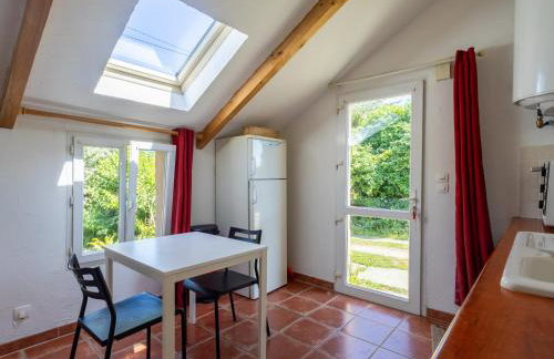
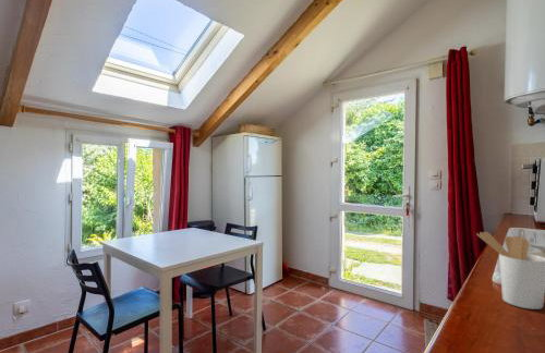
+ utensil holder (509, 266)
